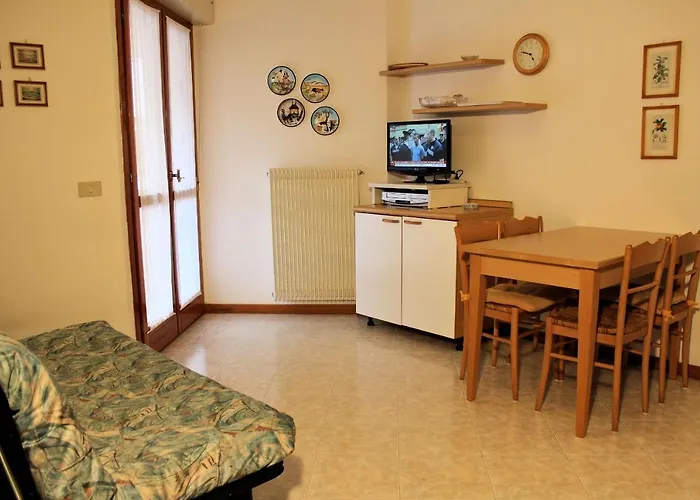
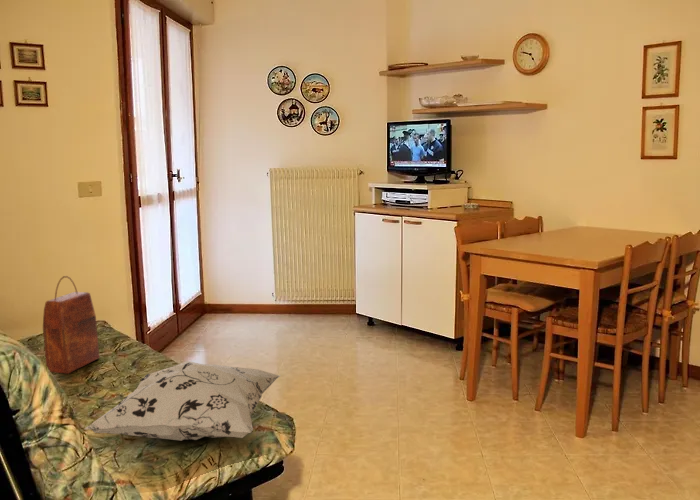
+ decorative pillow (193, 399)
+ handbag (70, 320)
